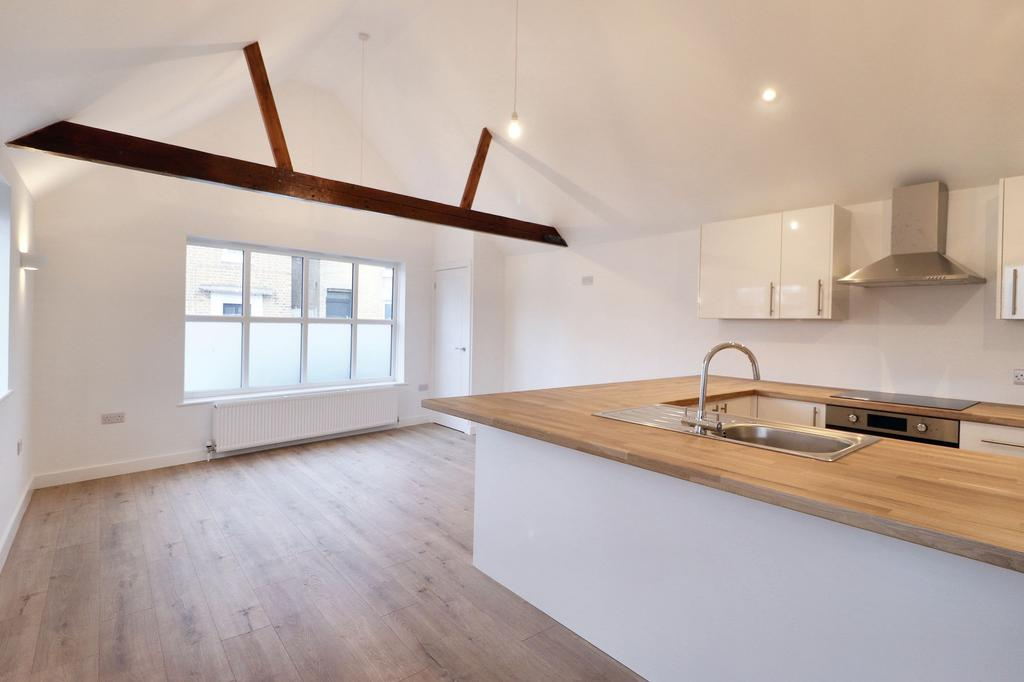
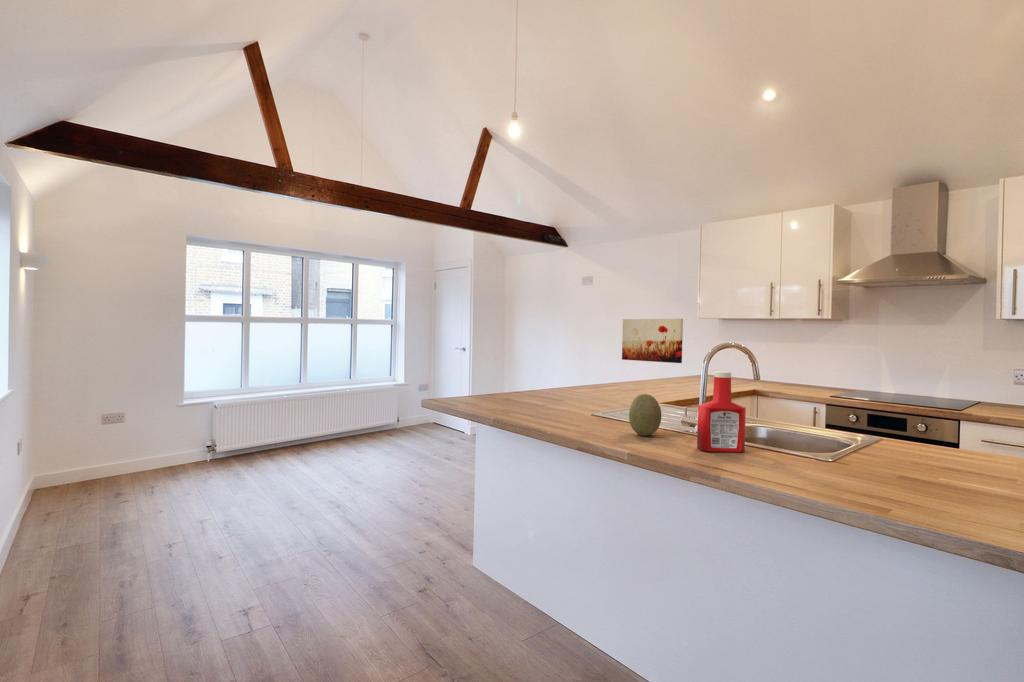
+ fruit (645, 414)
+ wall art (651, 340)
+ soap bottle (721, 410)
